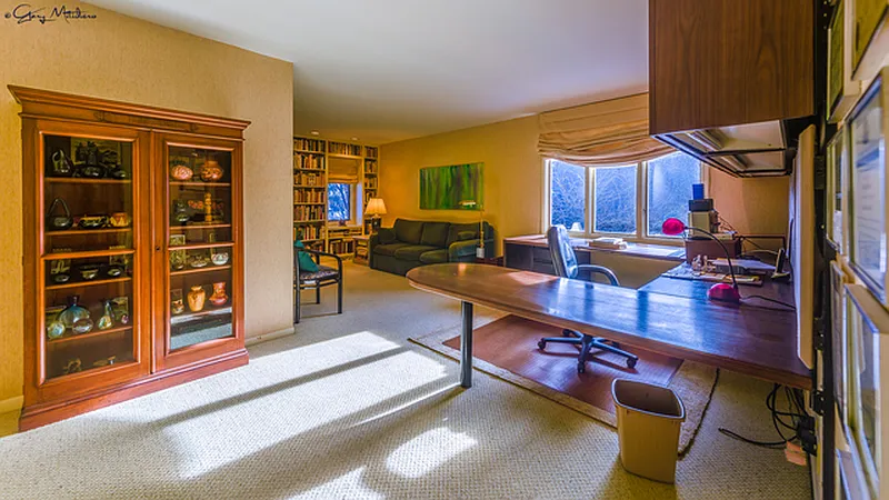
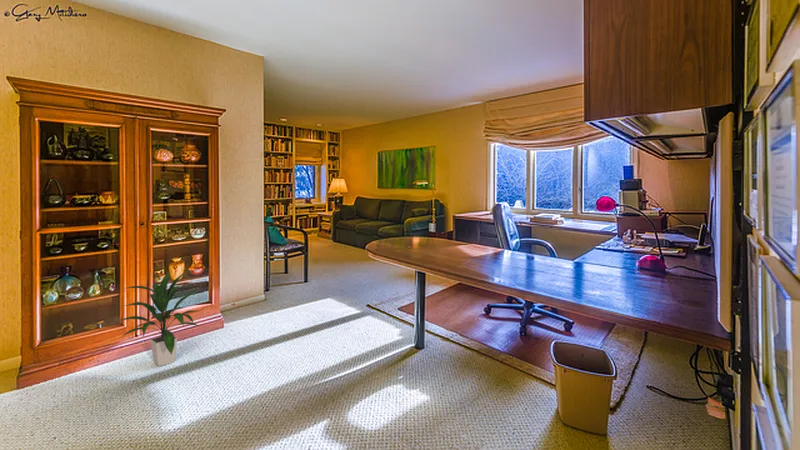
+ indoor plant (162, 318)
